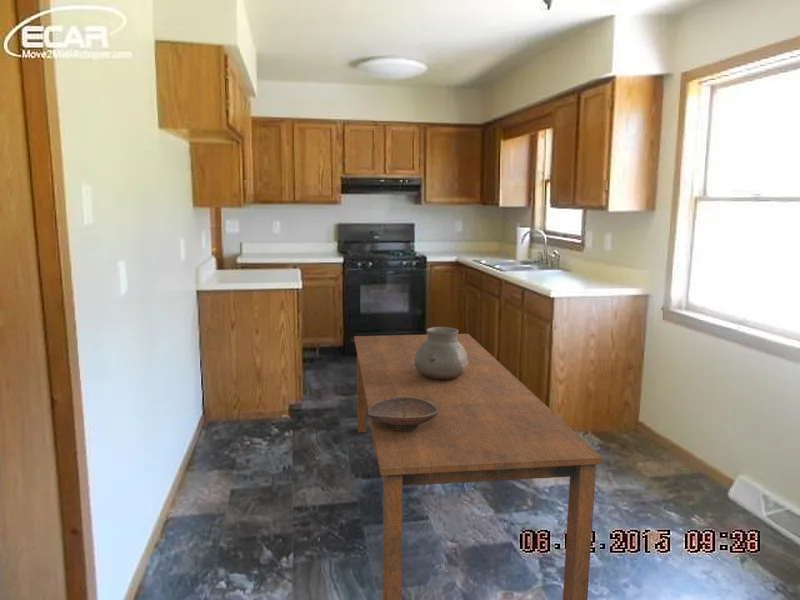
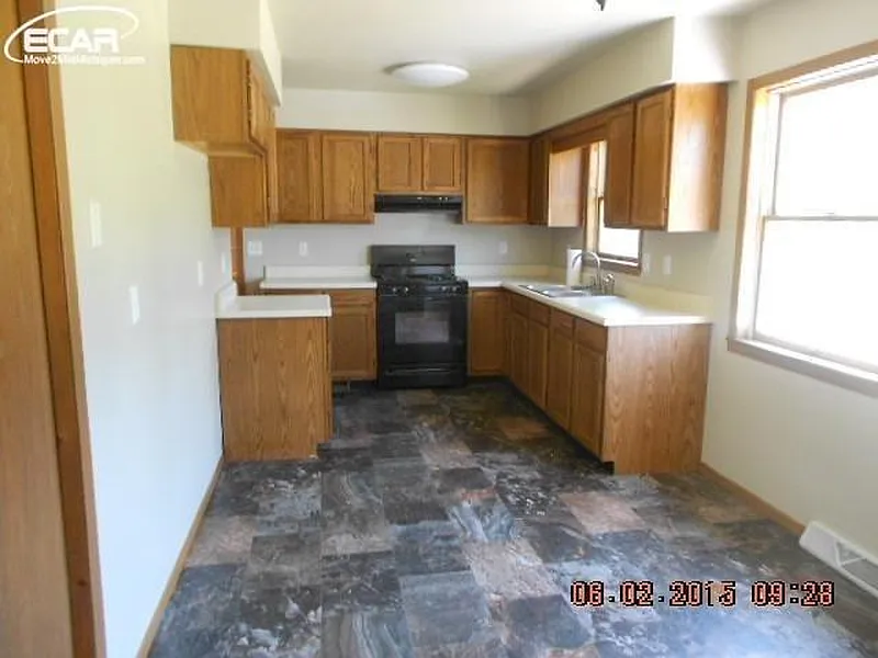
- decorative bowl (403, 414)
- vase (441, 352)
- dining table (438, 437)
